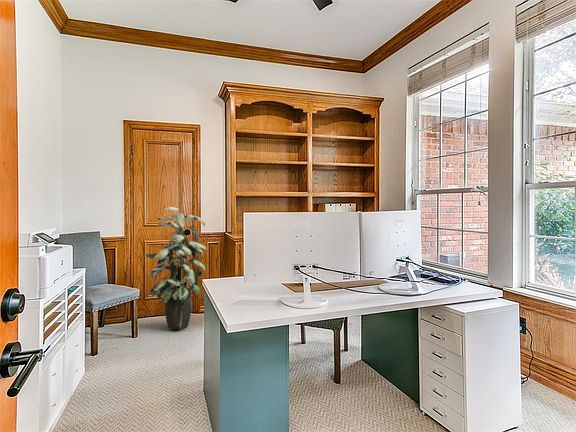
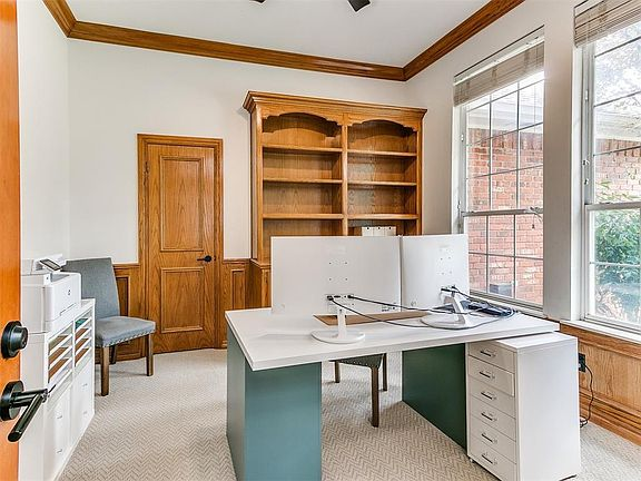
- indoor plant (176, 266)
